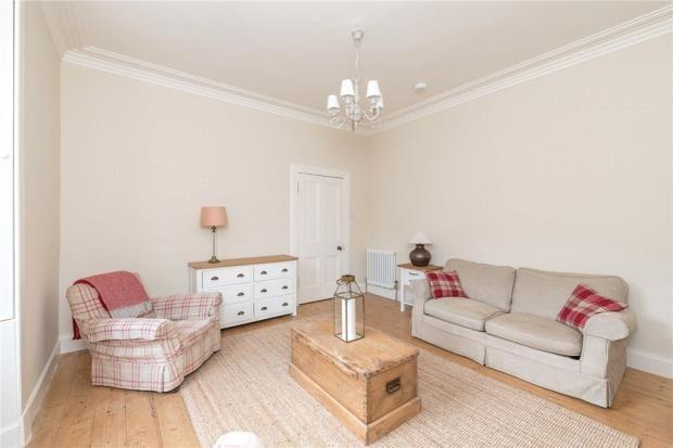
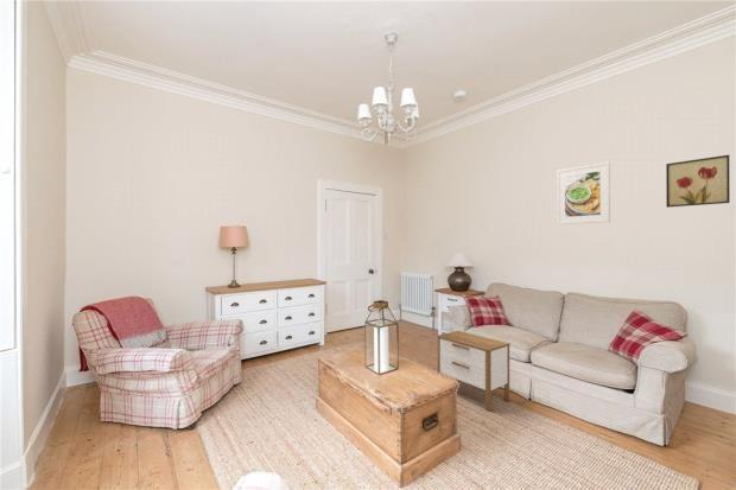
+ wall art (696, 182)
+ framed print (582, 195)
+ nightstand (471, 367)
